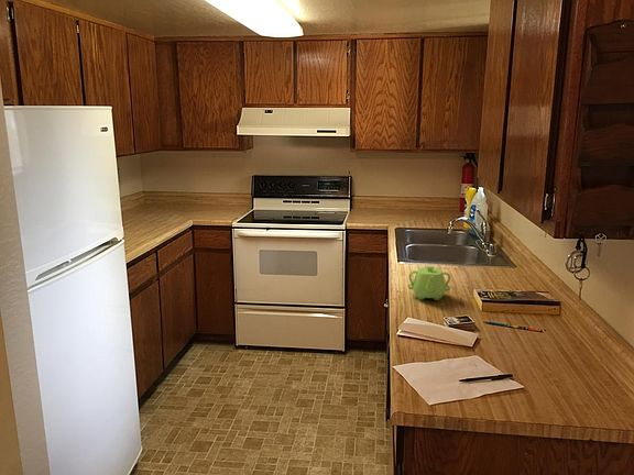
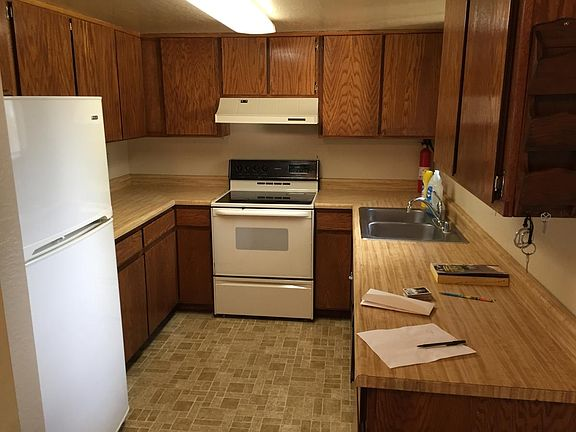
- teapot (429, 281)
